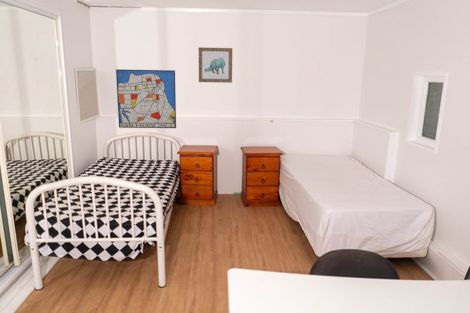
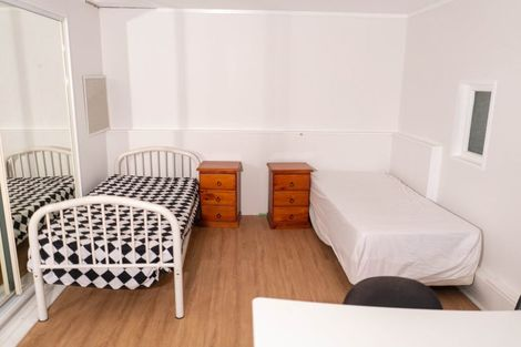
- wall art (146, 99)
- wall art (215, 65)
